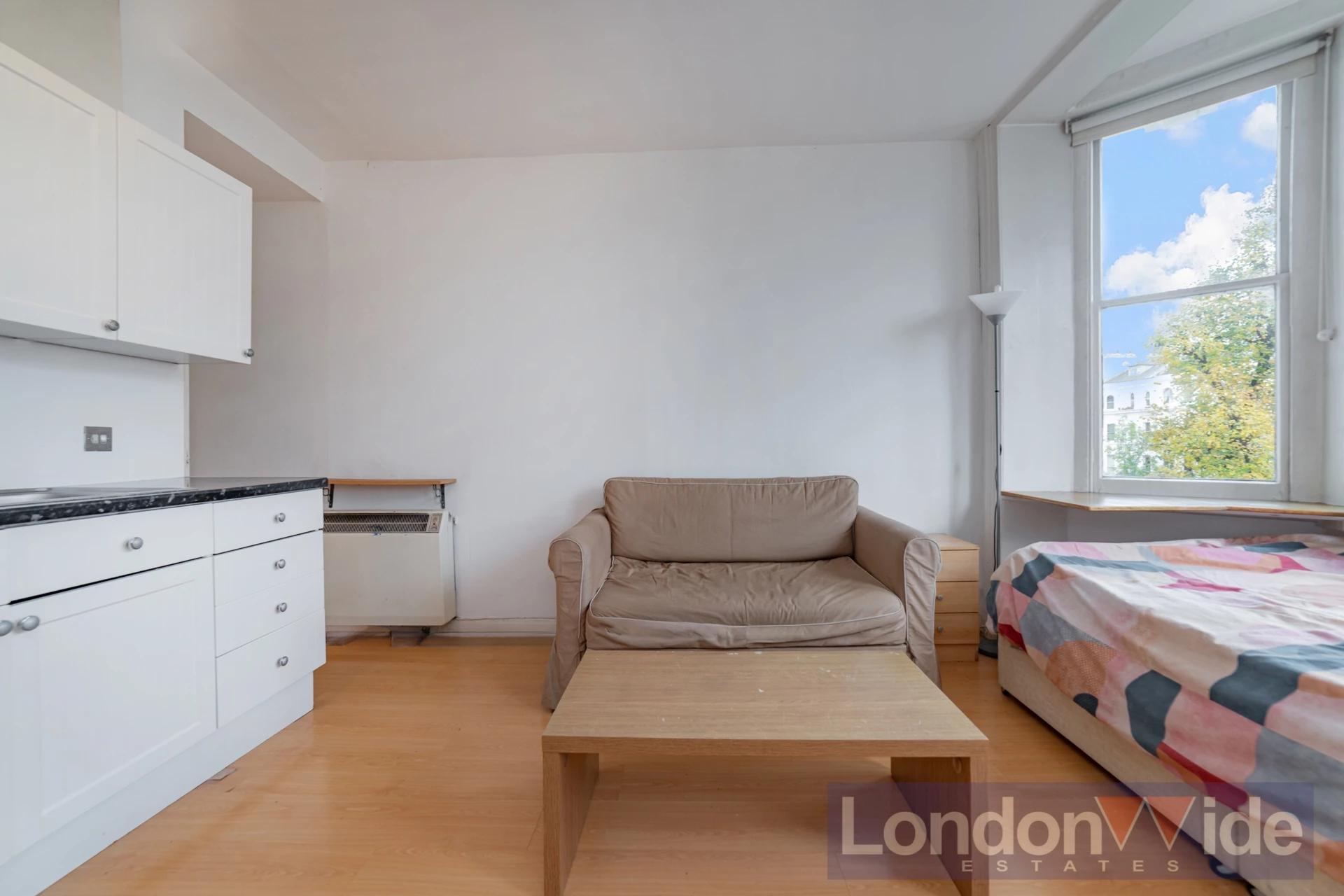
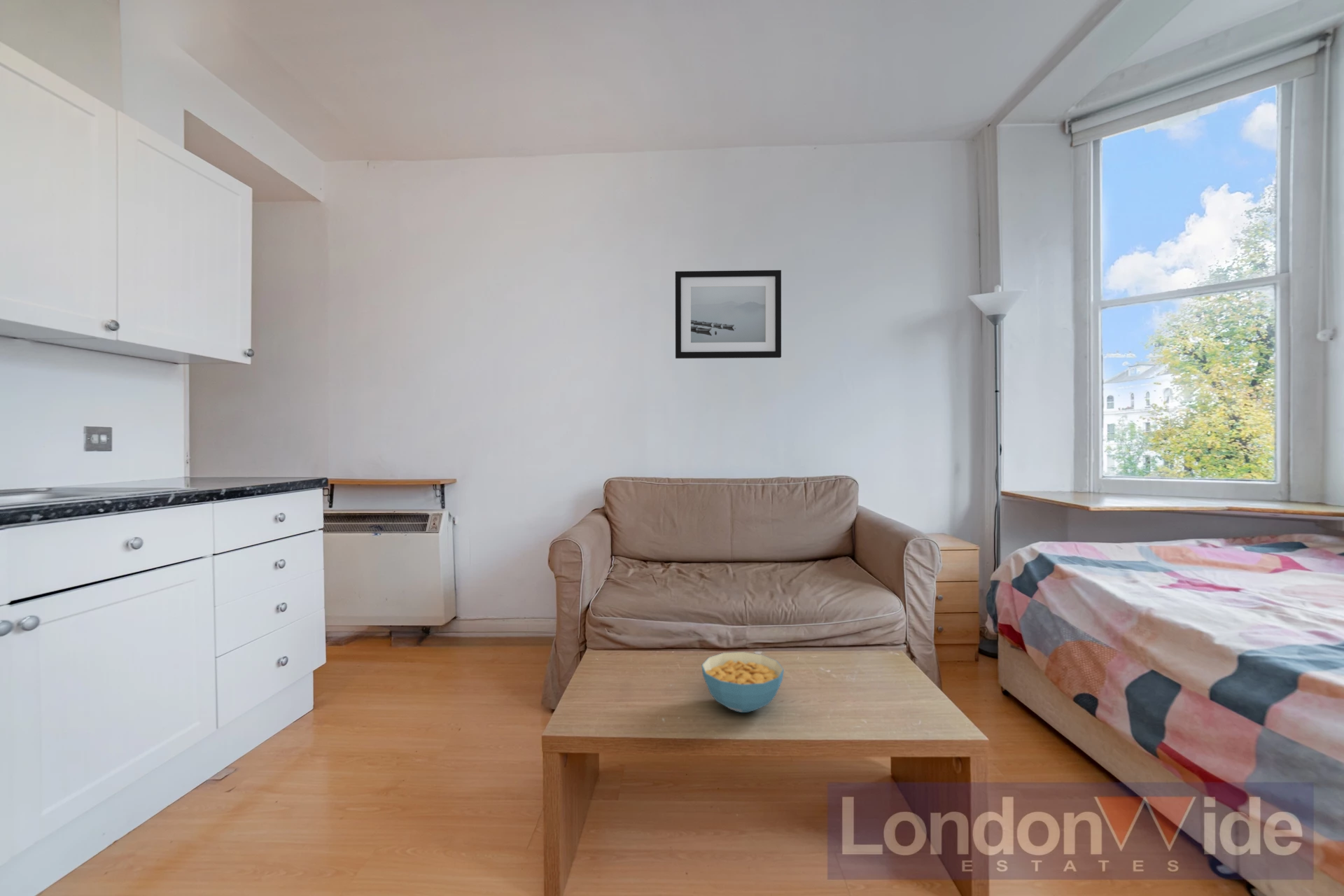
+ wall art (727, 314)
+ cereal bowl (742, 687)
